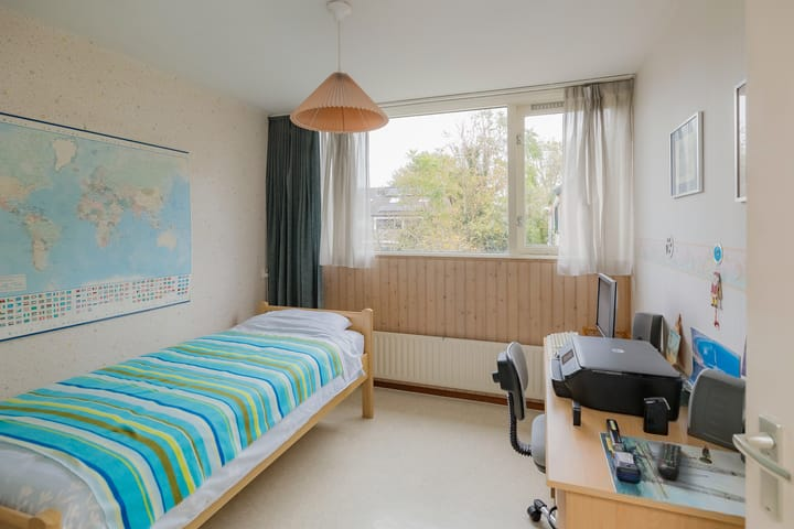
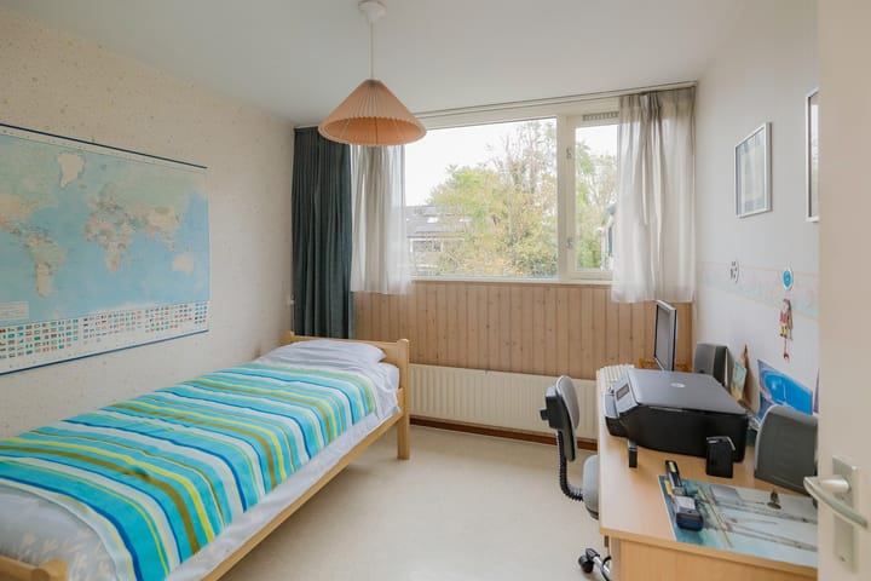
- remote control (669, 458)
